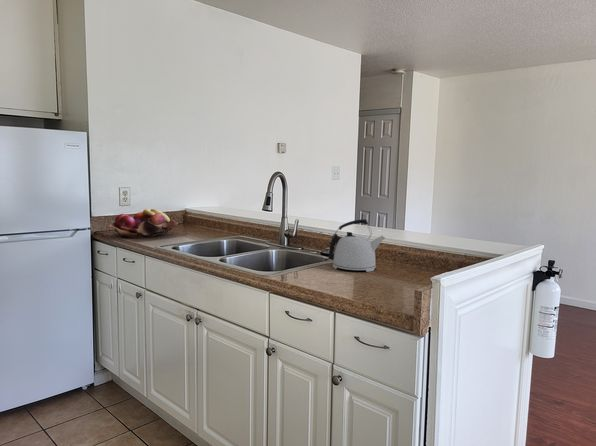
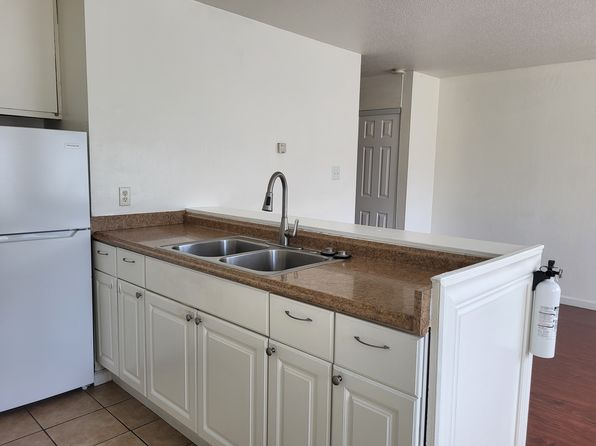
- fruit basket (145, 222)
- kettle (356, 243)
